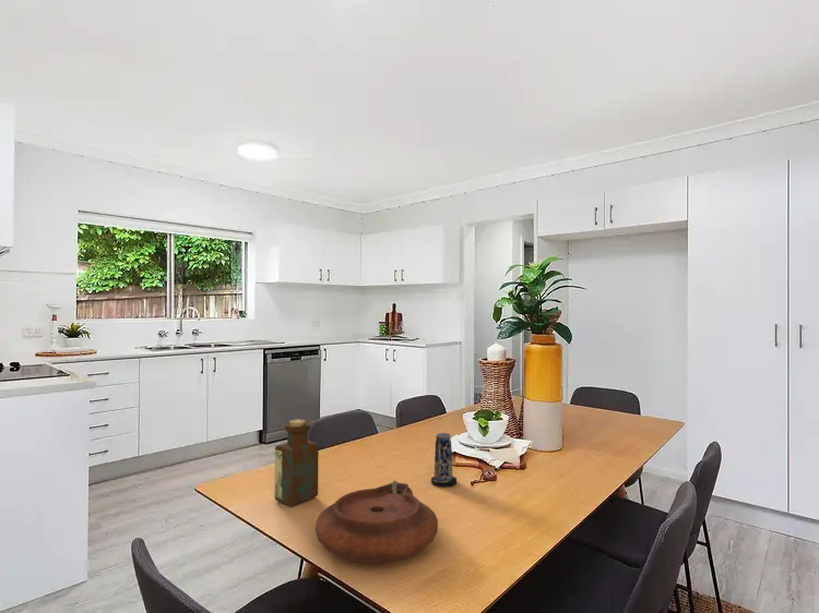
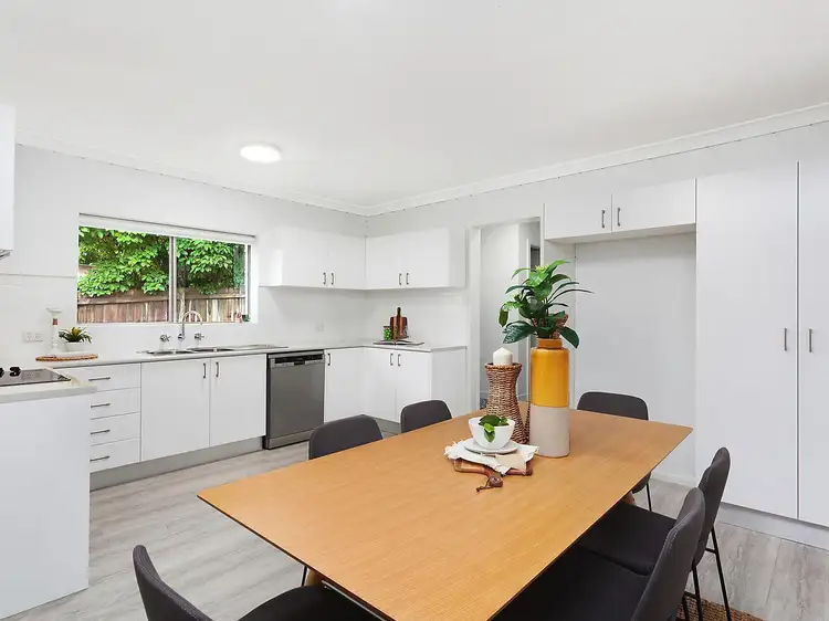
- bottle (296, 459)
- candle (443, 458)
- plate (383, 520)
